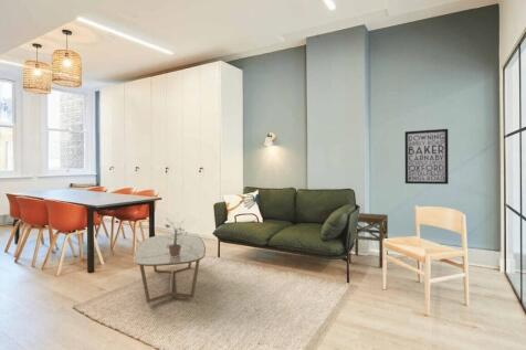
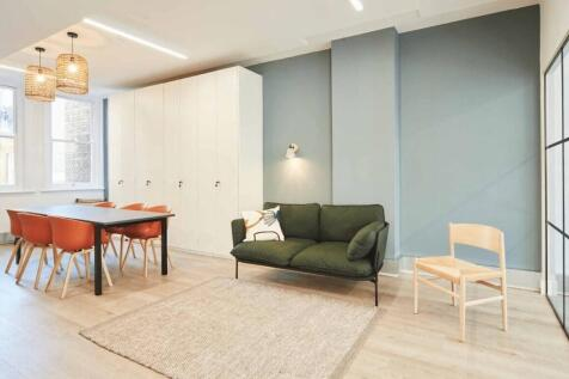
- wall art (425, 157)
- side table (367, 237)
- potted plant (176, 234)
- coffee table (171, 264)
